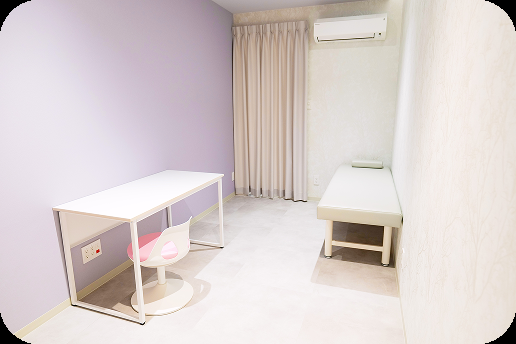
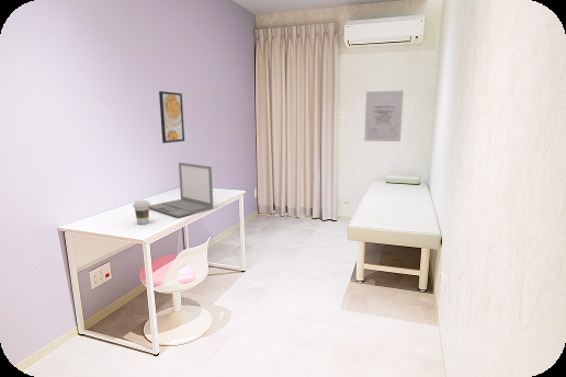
+ coffee cup (142, 212)
+ laptop (180, 187)
+ wall art (383, 116)
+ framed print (172, 117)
